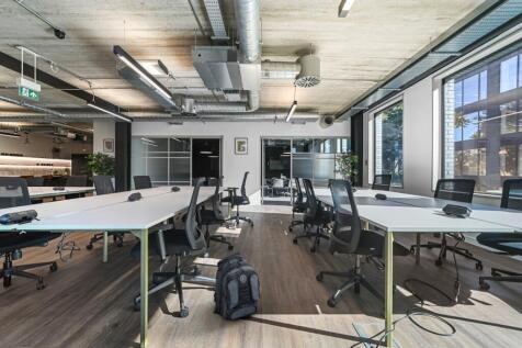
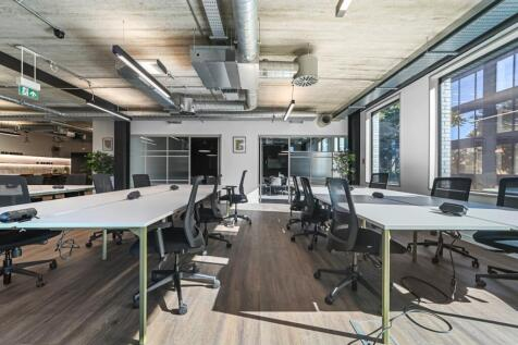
- backpack (236, 280)
